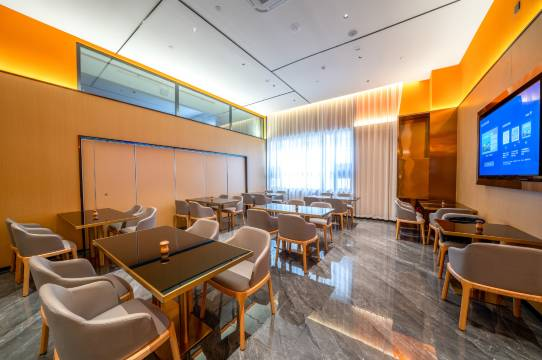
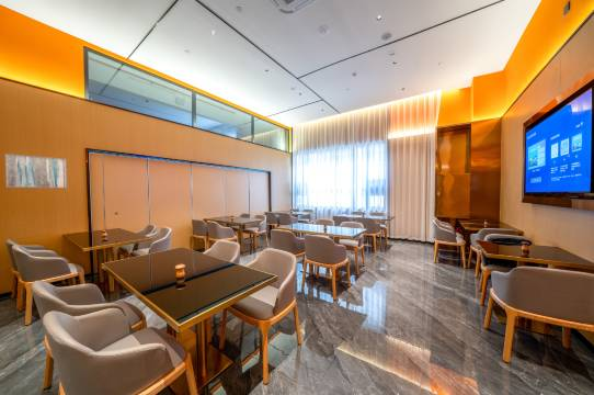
+ wall art (38, 171)
